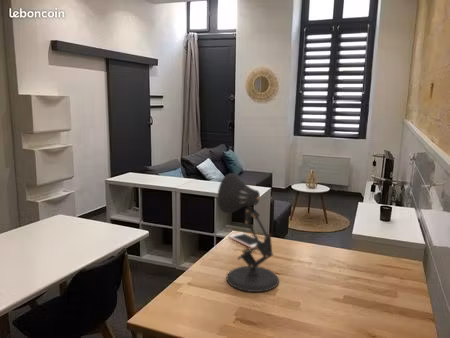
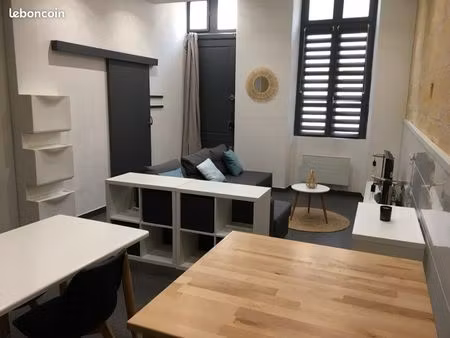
- desk lamp (252, 228)
- cell phone (246, 240)
